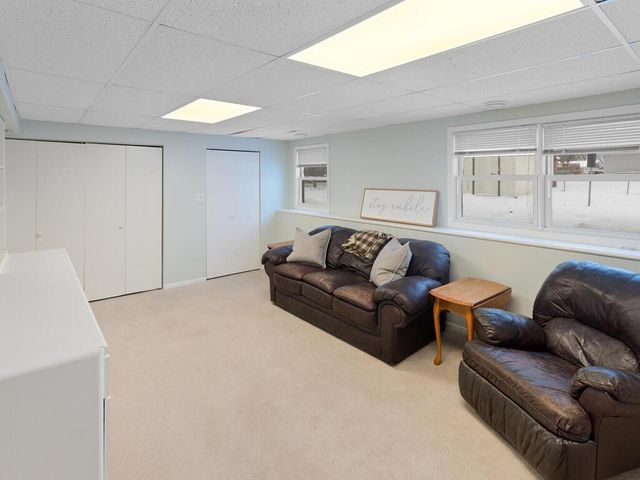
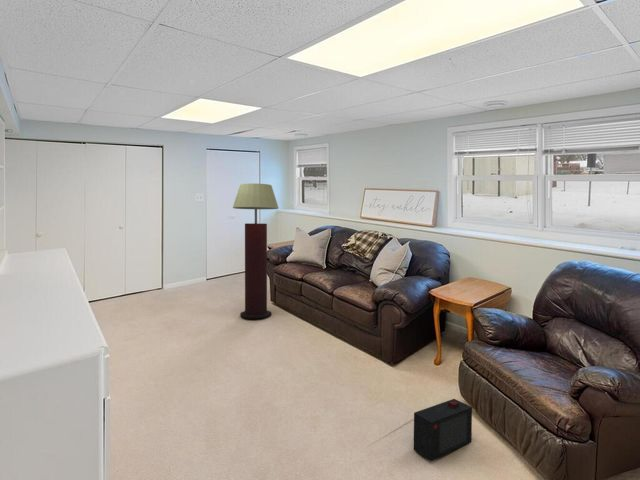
+ floor lamp (255, 250)
+ speaker (441, 425)
